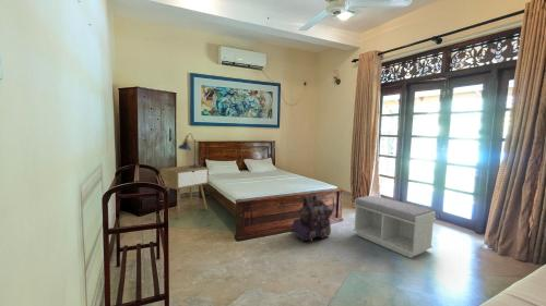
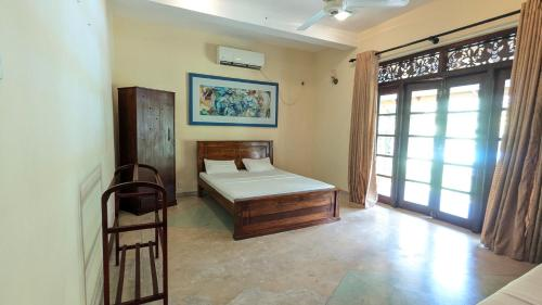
- lamp (189, 150)
- bench (390, 222)
- nightstand (185, 187)
- backpack (312, 216)
